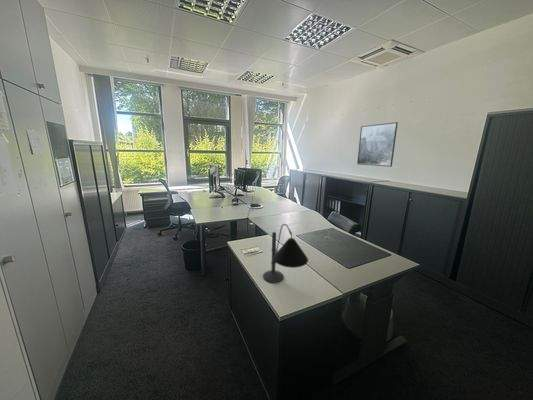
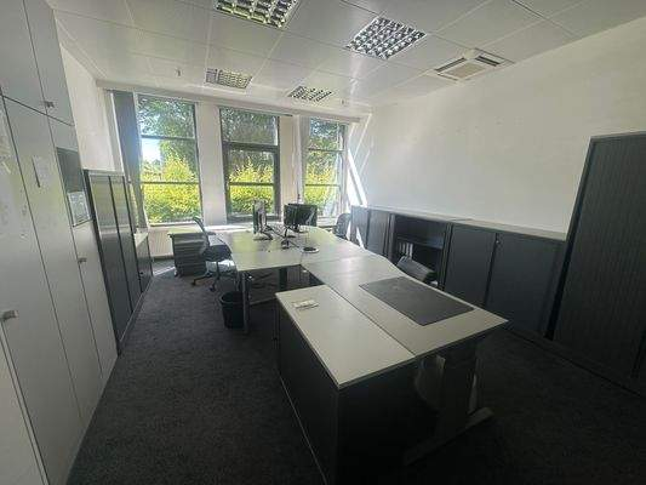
- desk lamp (282, 256)
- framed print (375, 145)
